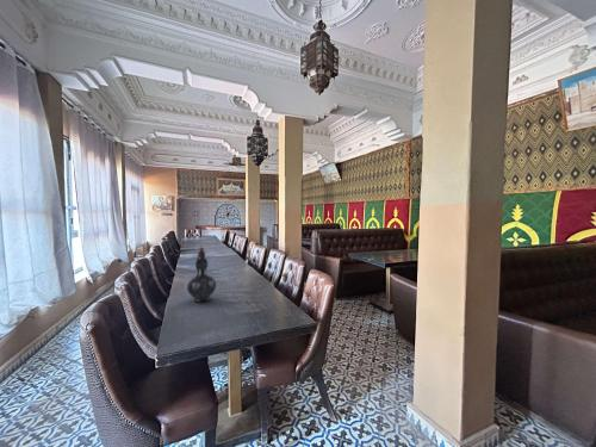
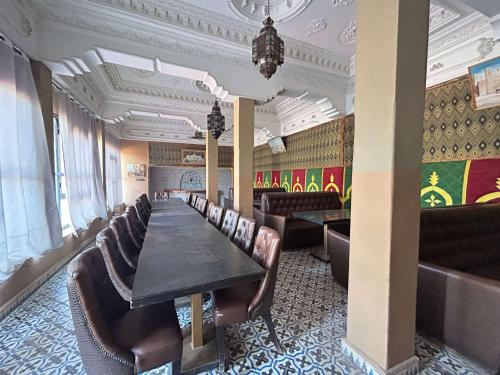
- decorative vase (201, 273)
